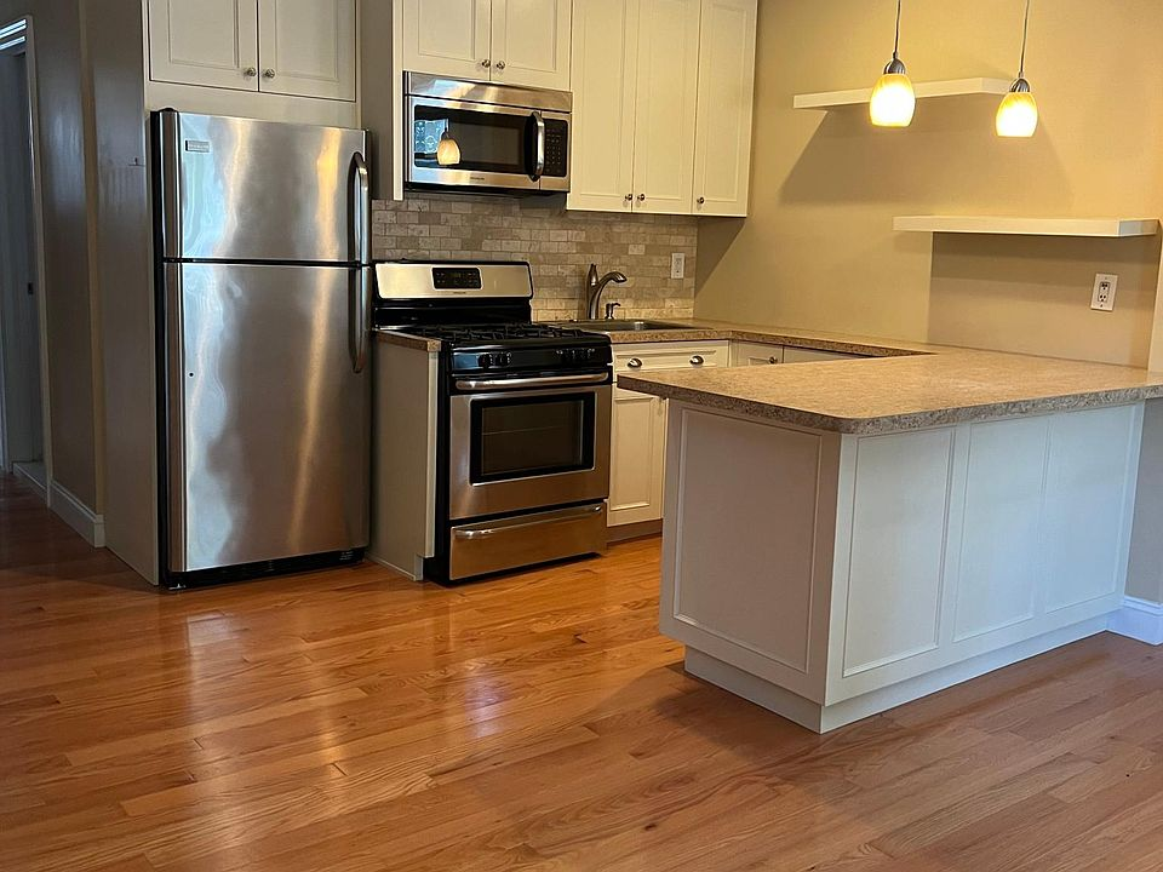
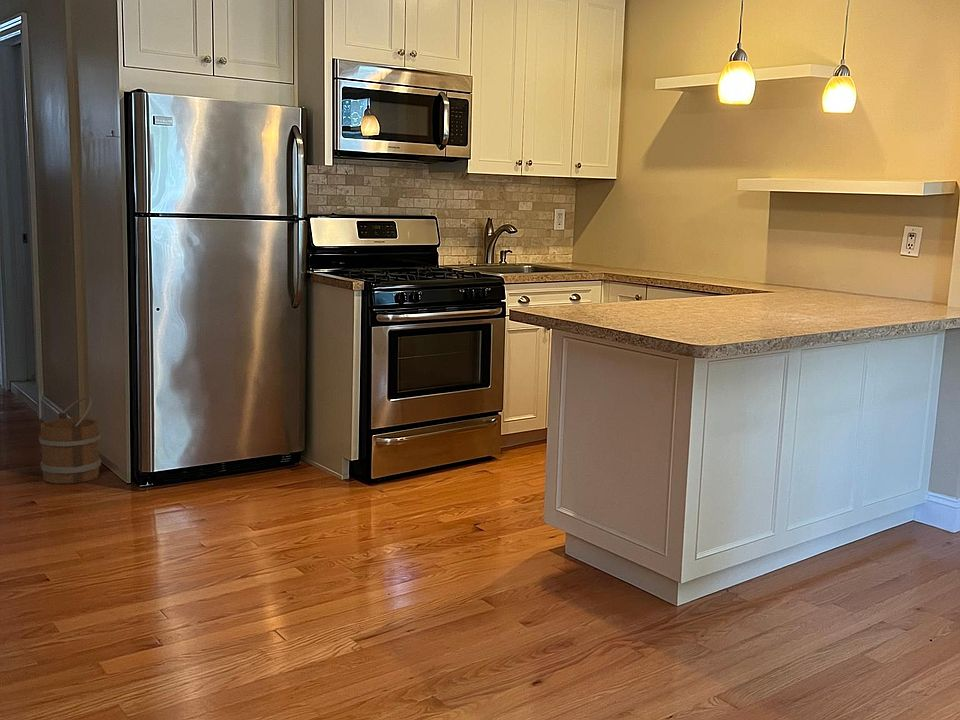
+ bucket (70, 438)
